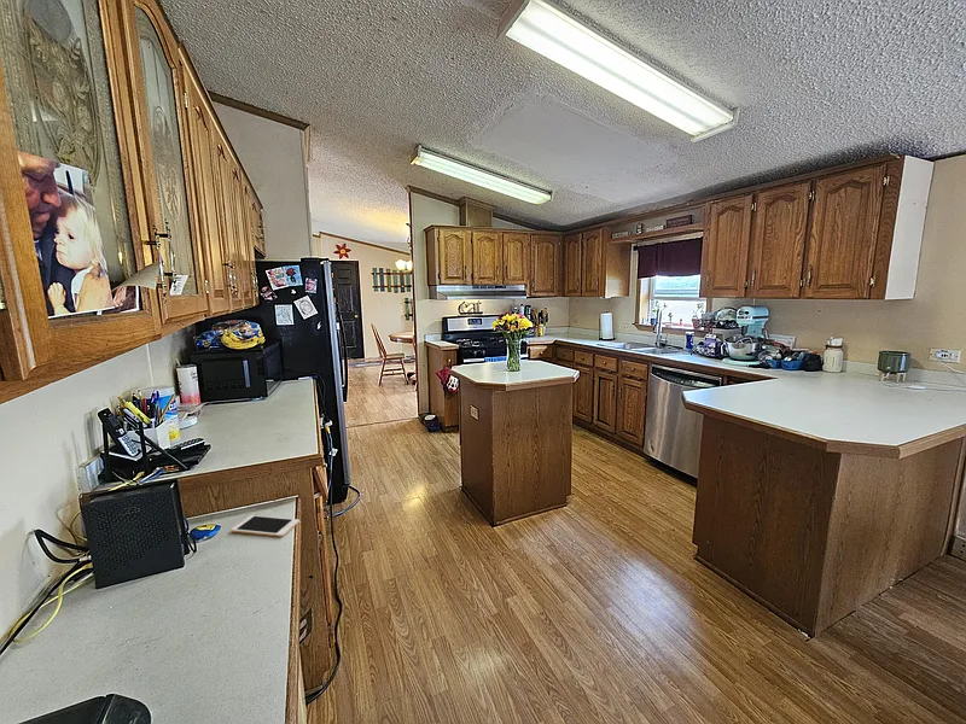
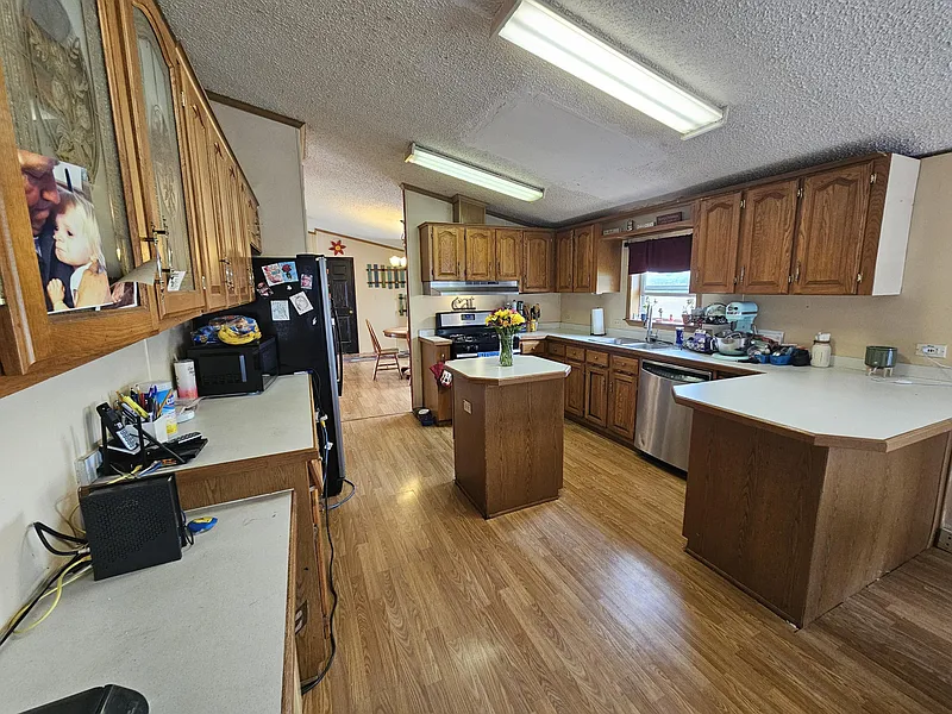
- cell phone (266, 525)
